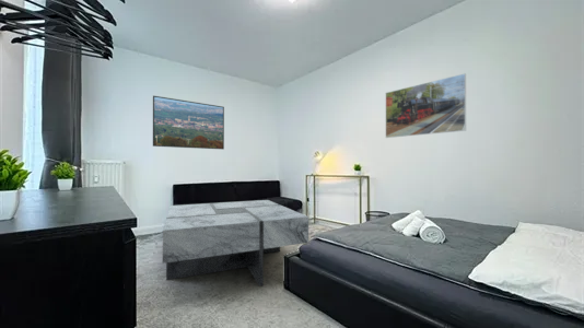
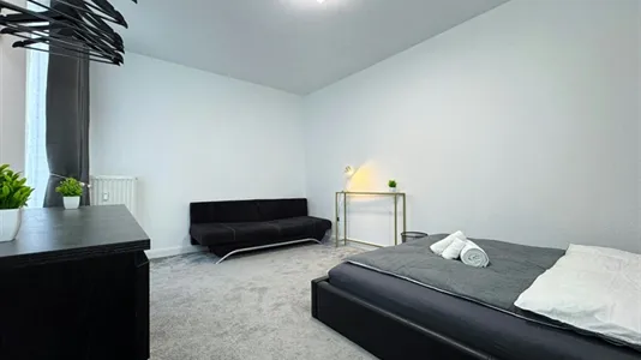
- coffee table (231, 236)
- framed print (191, 125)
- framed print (421, 109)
